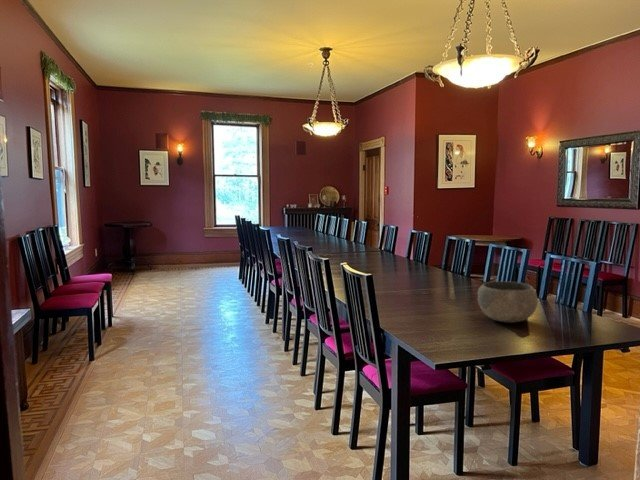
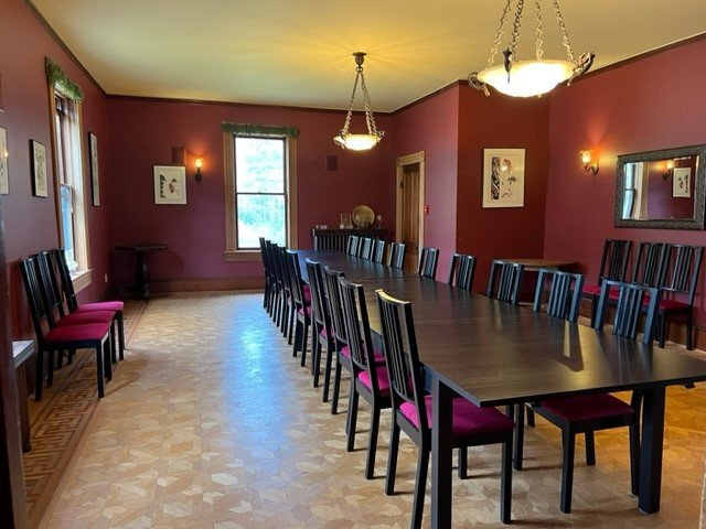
- bowl (507, 302)
